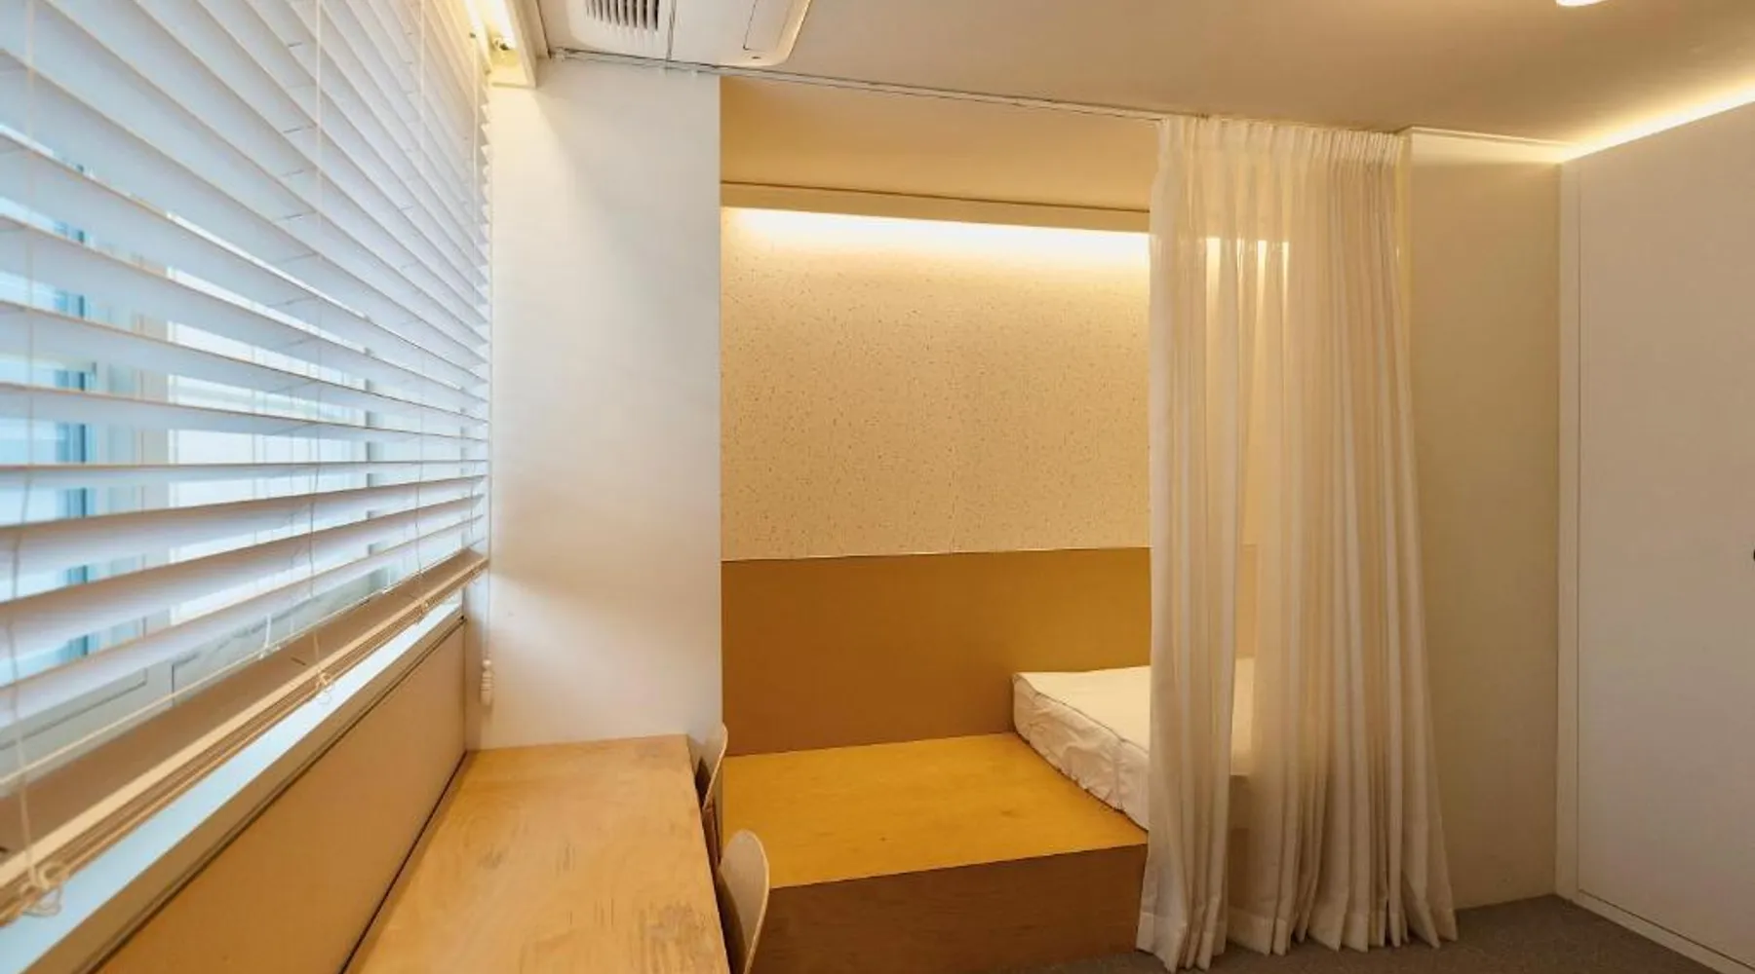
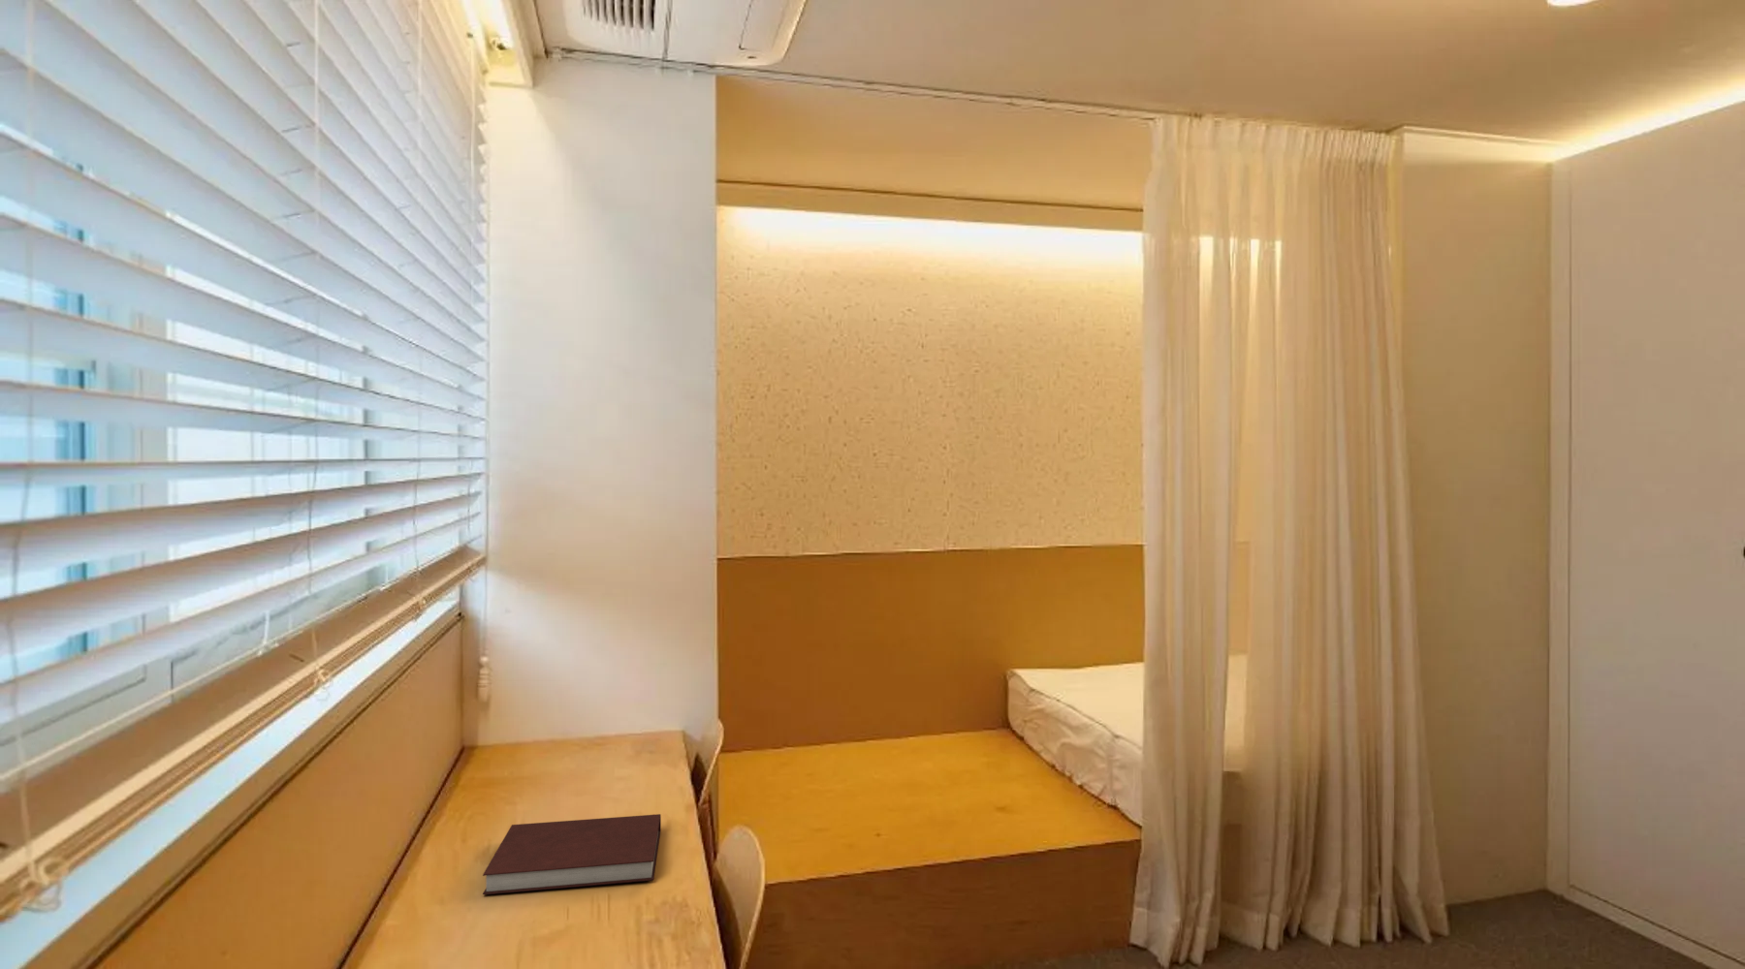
+ notebook (579, 851)
